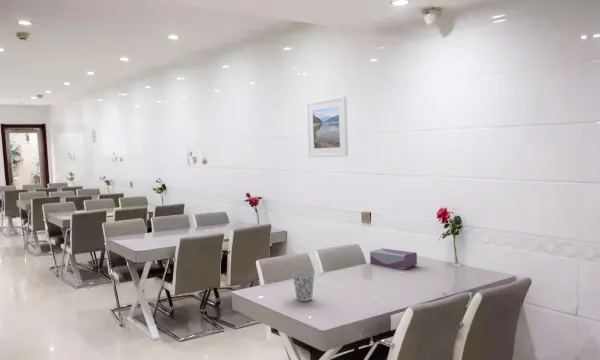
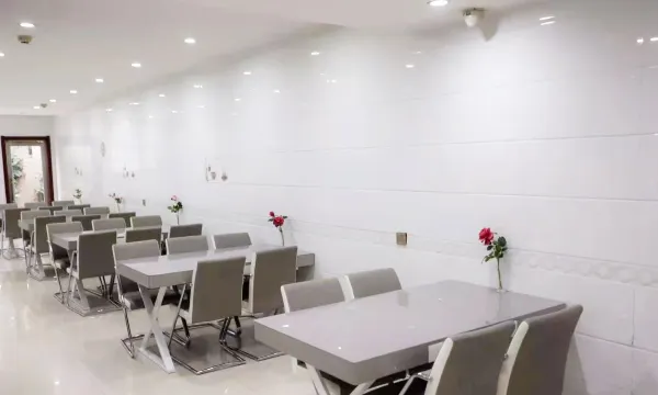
- tissue box (393, 257)
- cup (304, 286)
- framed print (326, 128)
